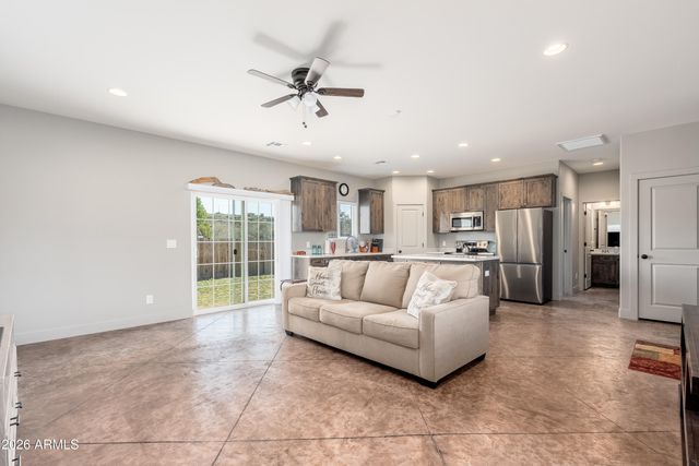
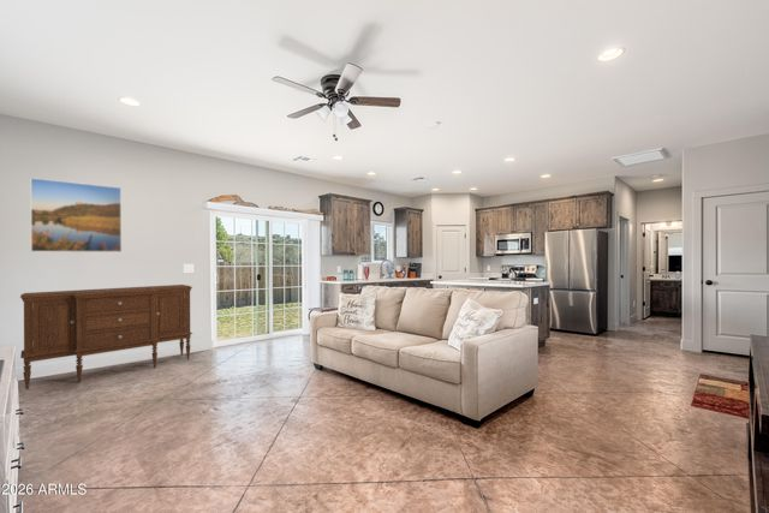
+ sideboard (115, 329)
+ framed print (78, 217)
